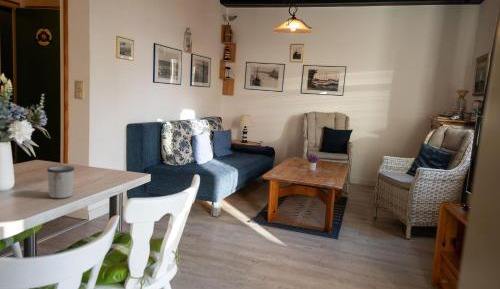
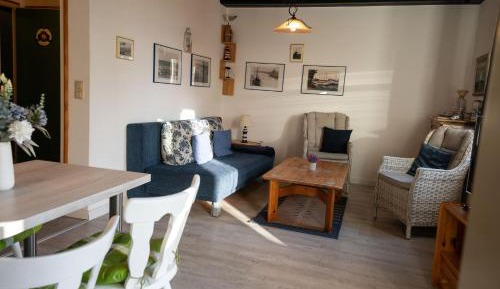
- mug (62, 181)
